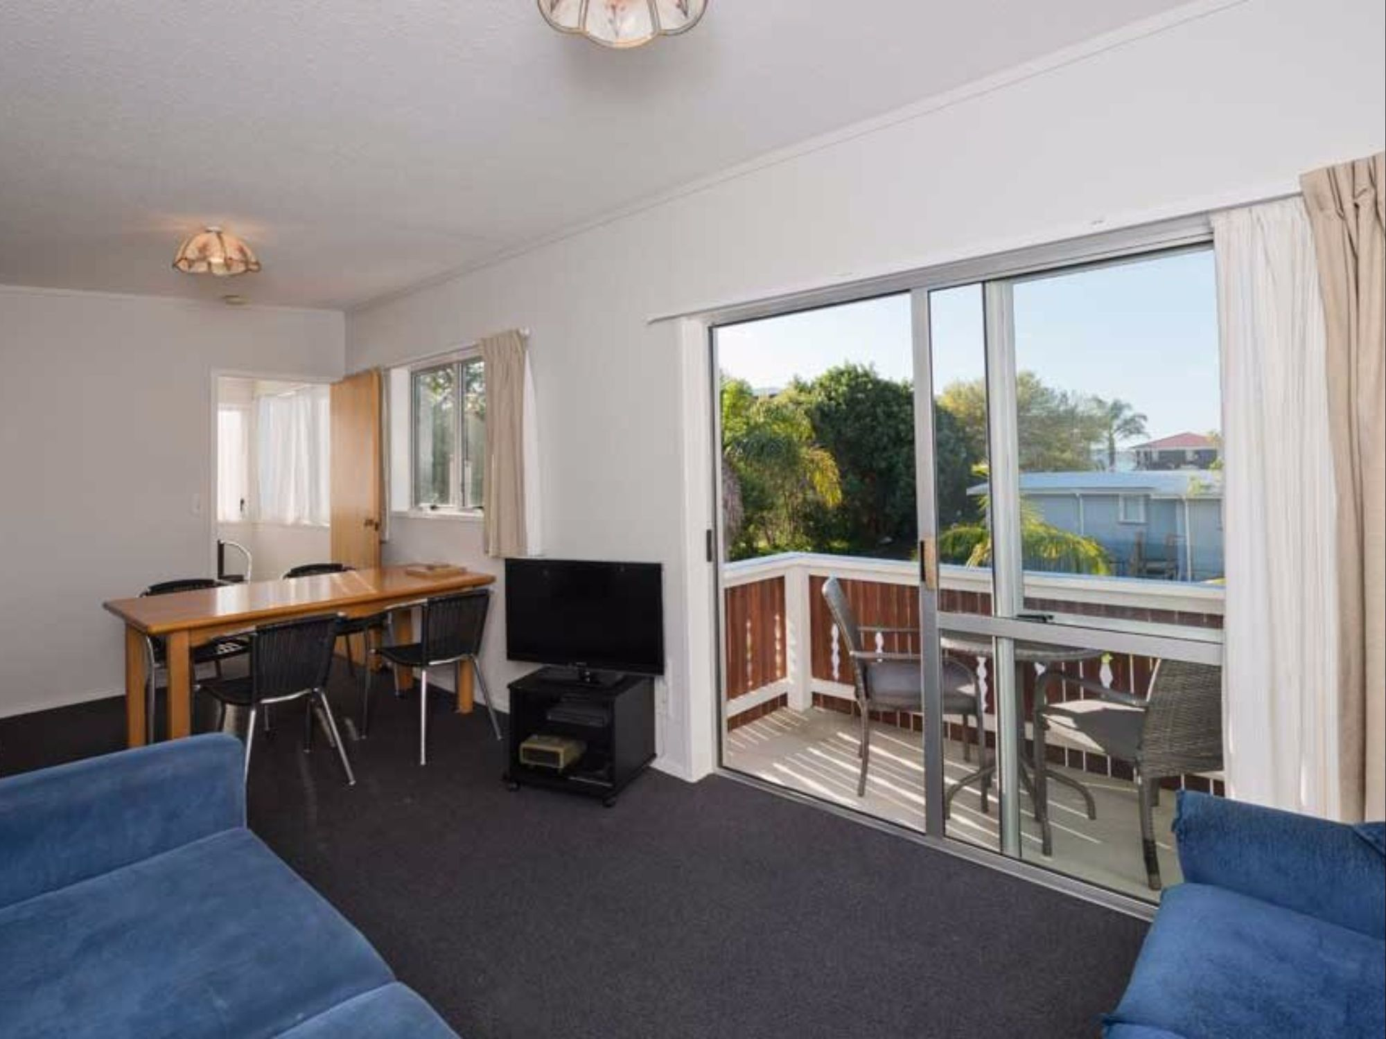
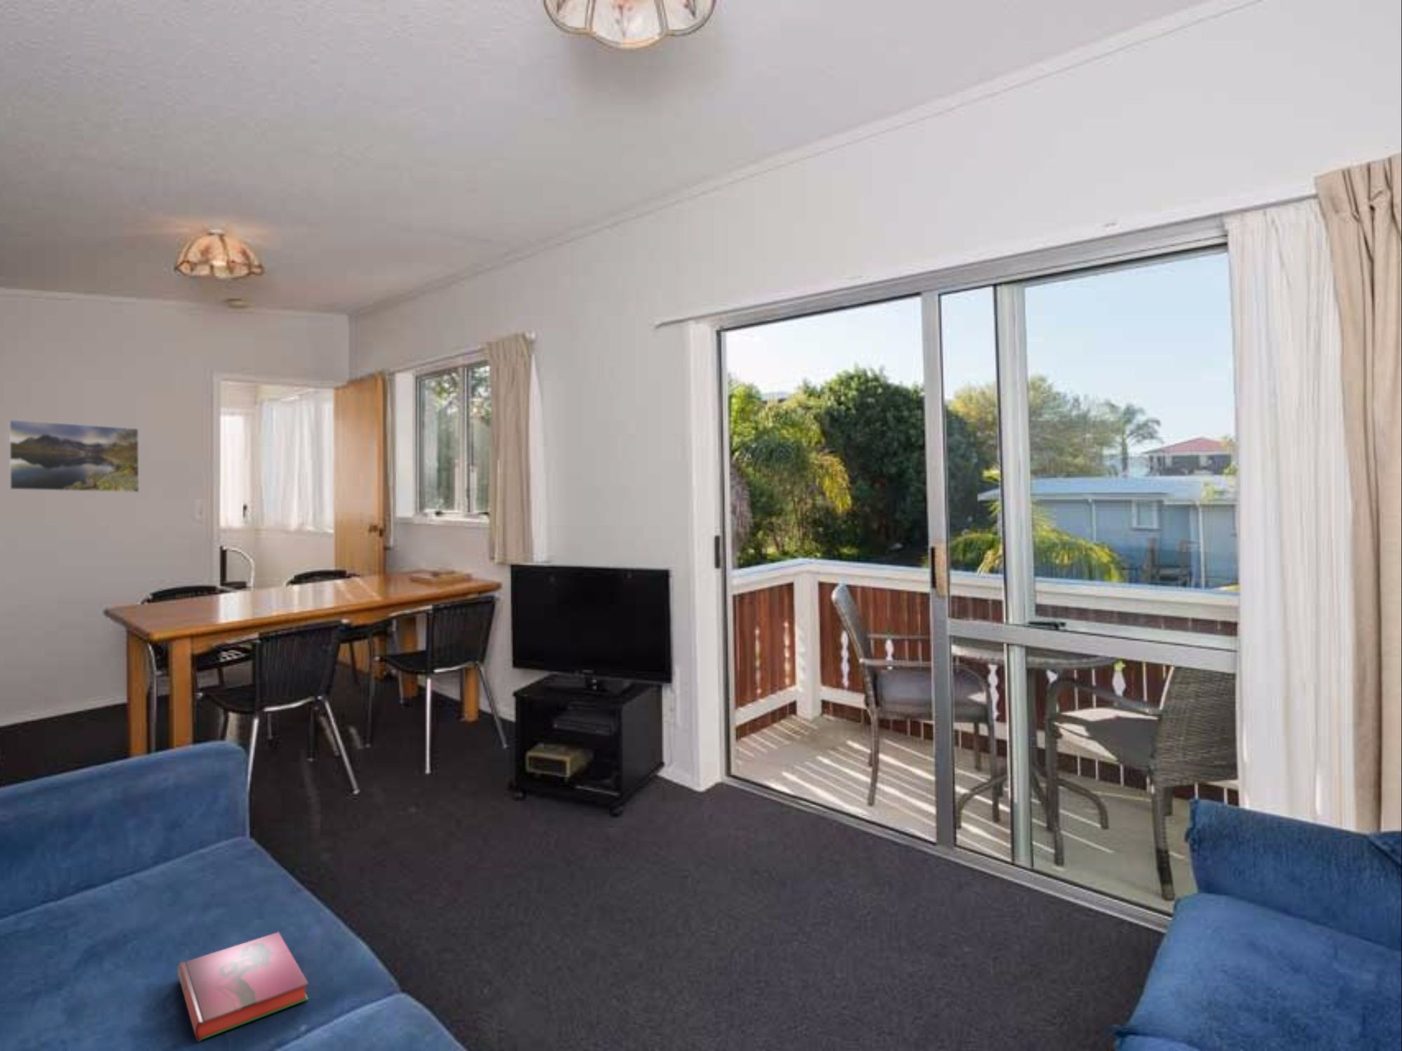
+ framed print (76, 457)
+ hardback book (241, 981)
